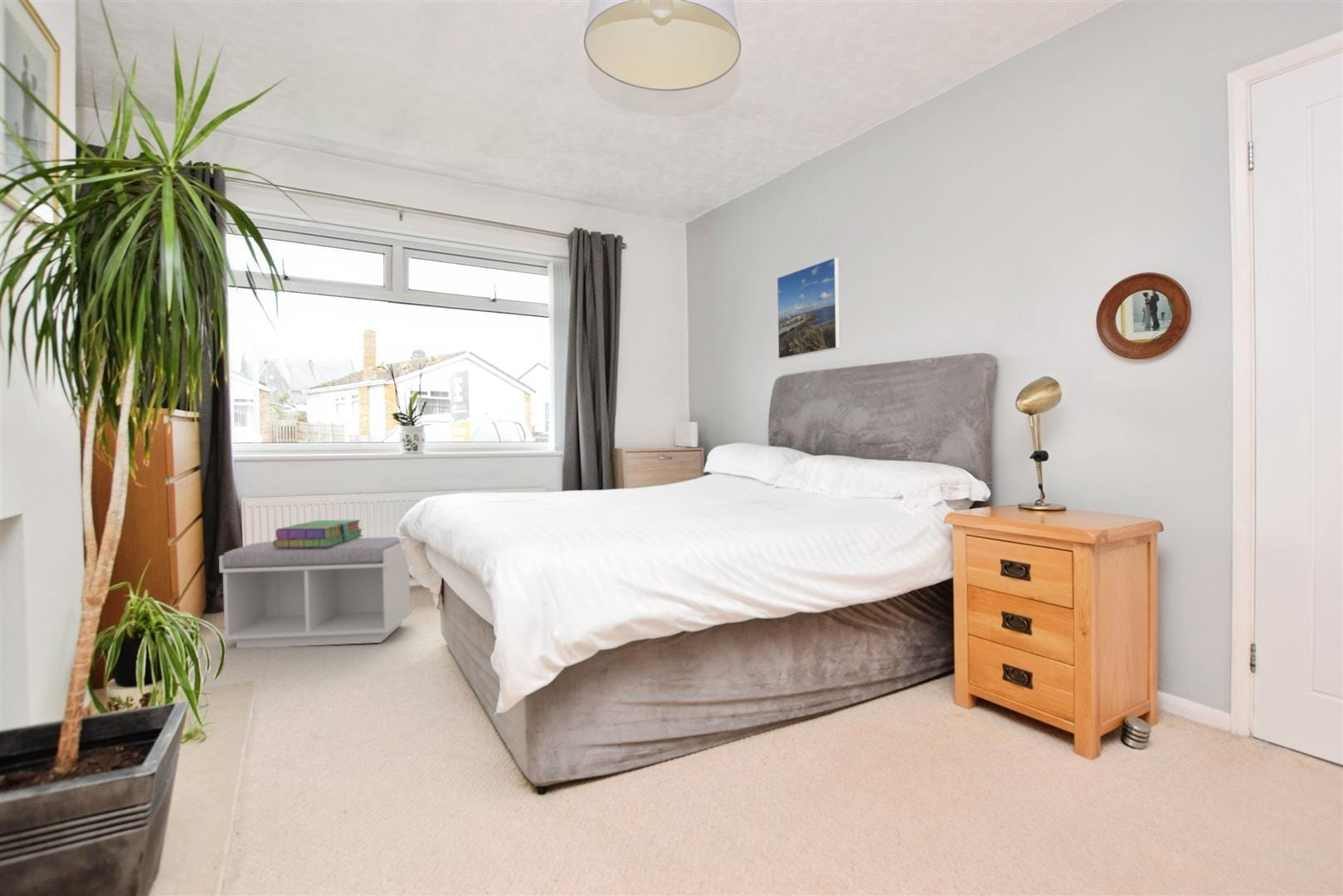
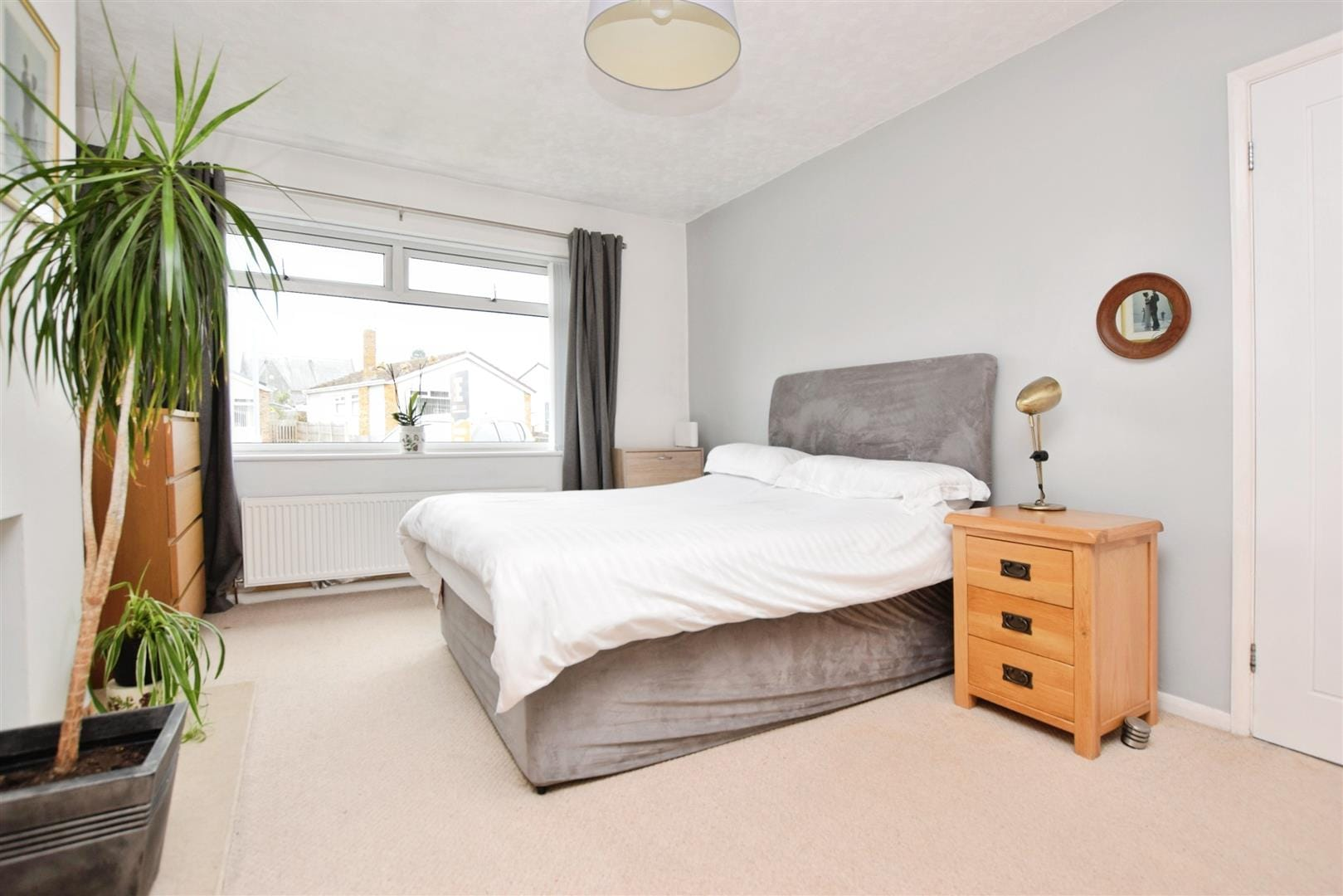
- stack of books (320, 532)
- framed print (806, 311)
- bench (321, 588)
